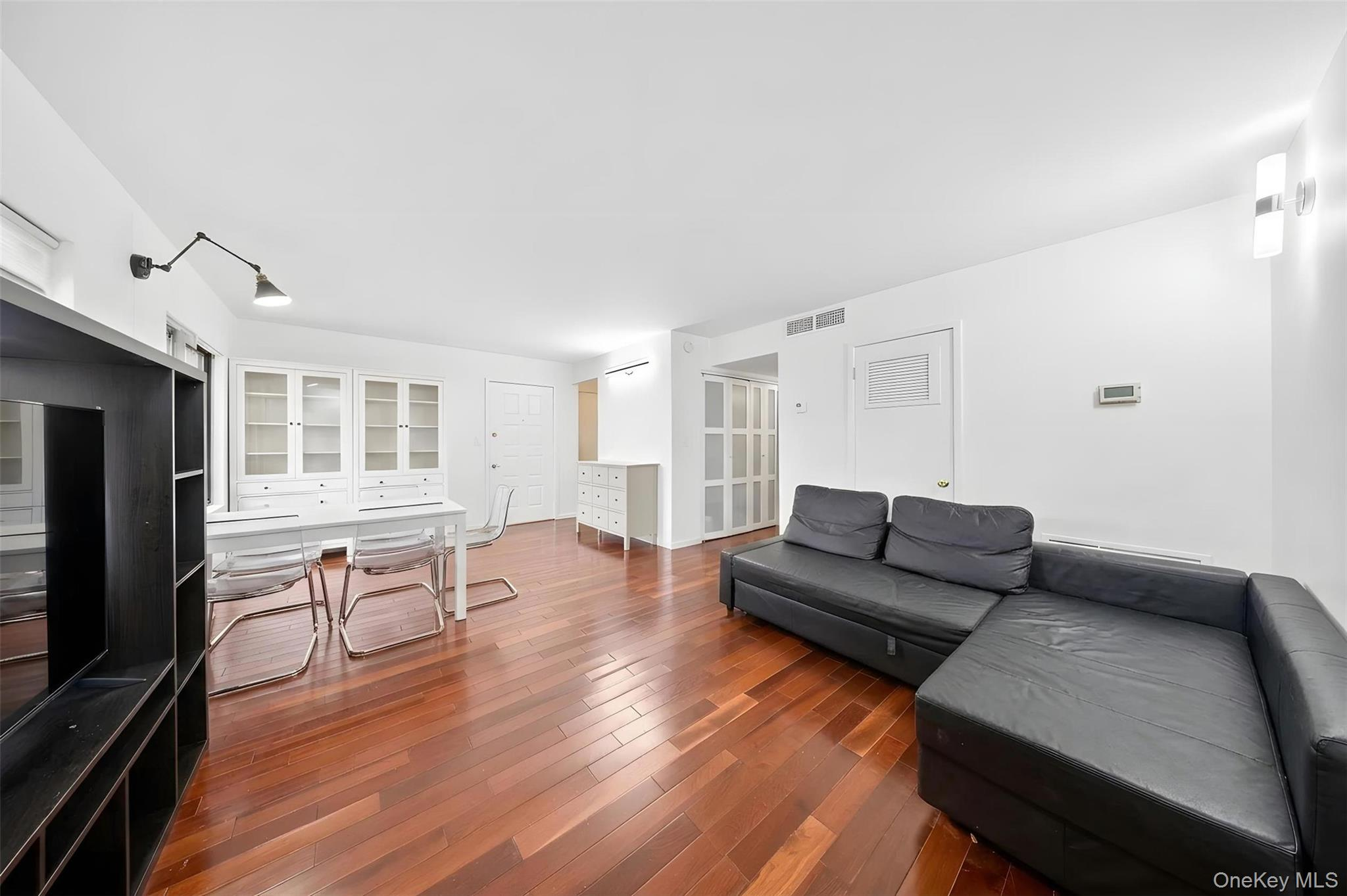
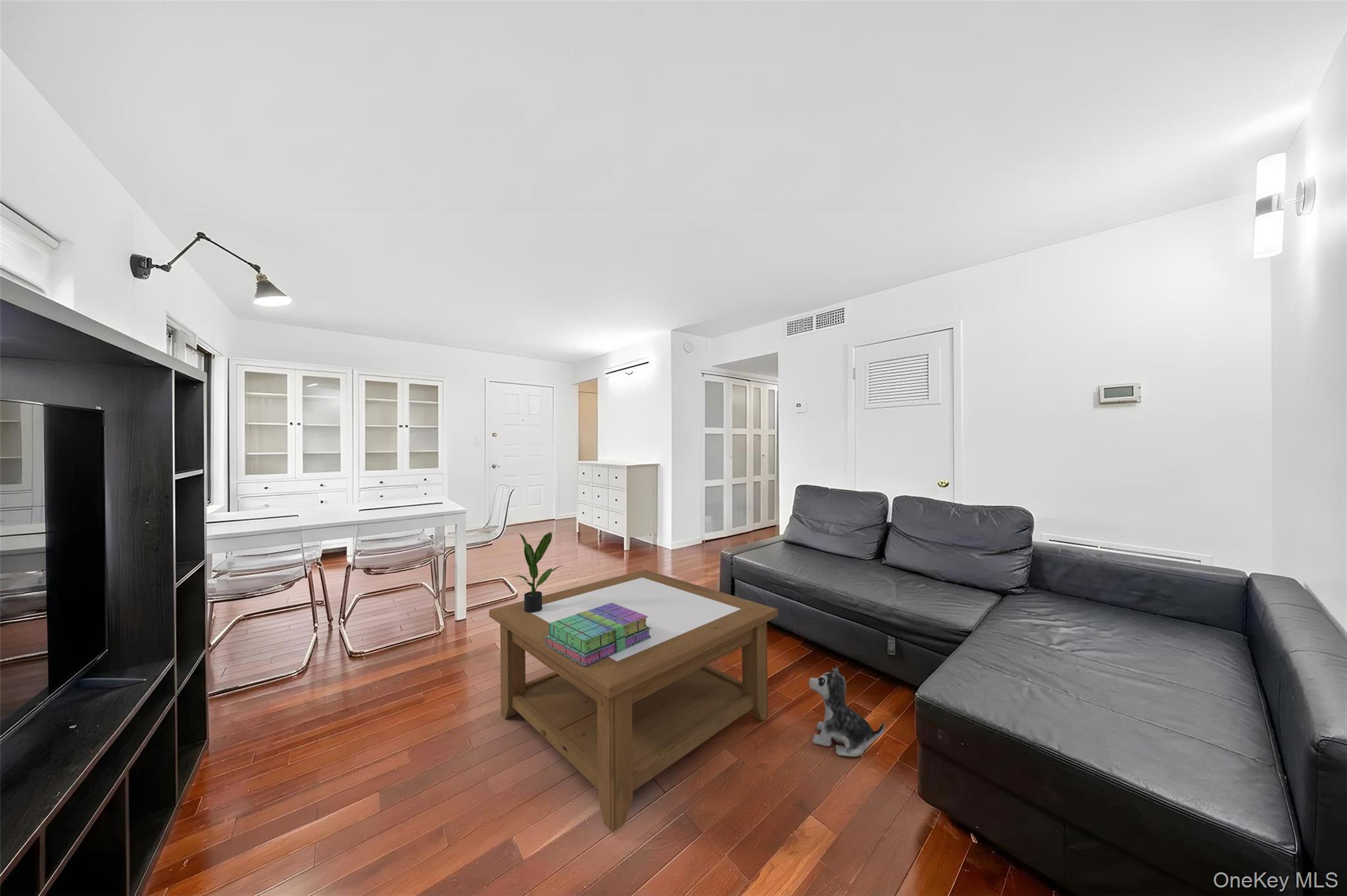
+ books (599, 629)
+ coffee table (633, 663)
+ potted plant (537, 569)
+ plush toy (845, 705)
